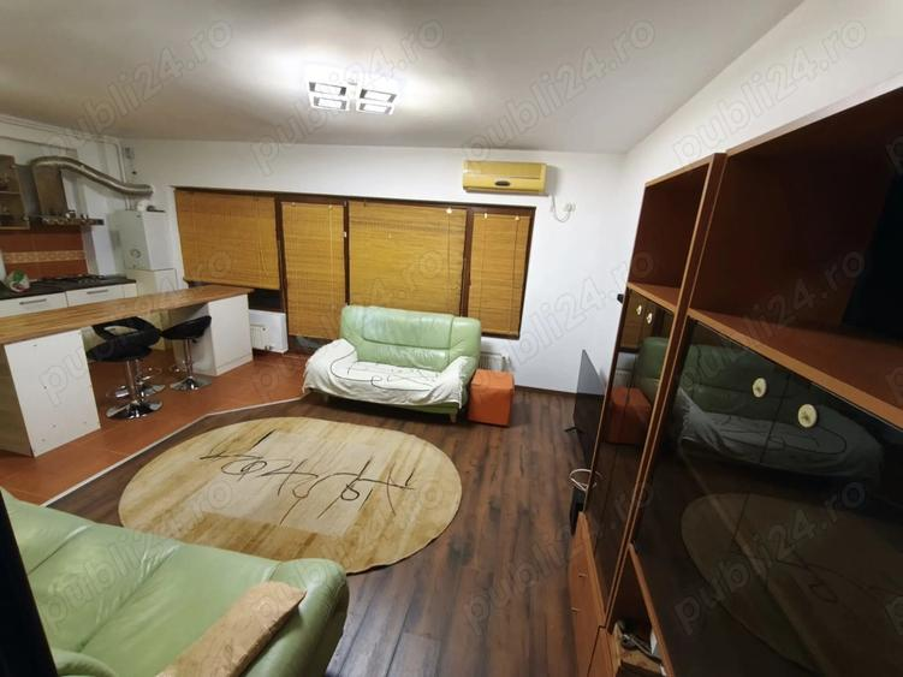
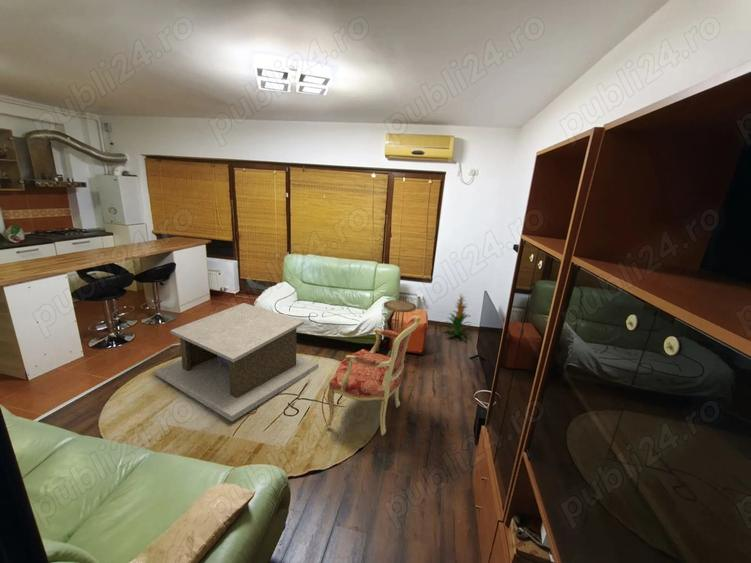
+ armchair (377, 364)
+ coffee table (240, 347)
+ side table (397, 332)
+ indoor plant (459, 314)
